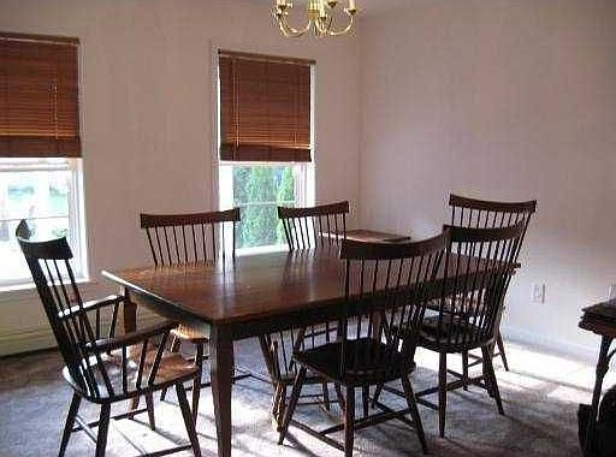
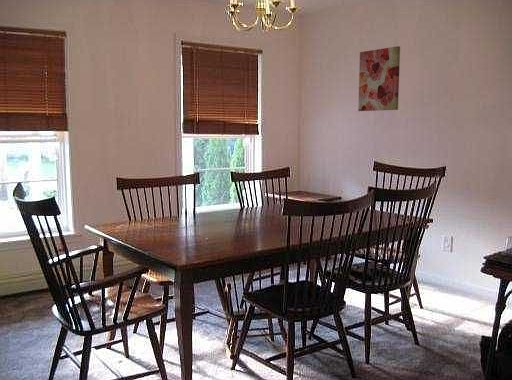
+ wall art (378, 80)
